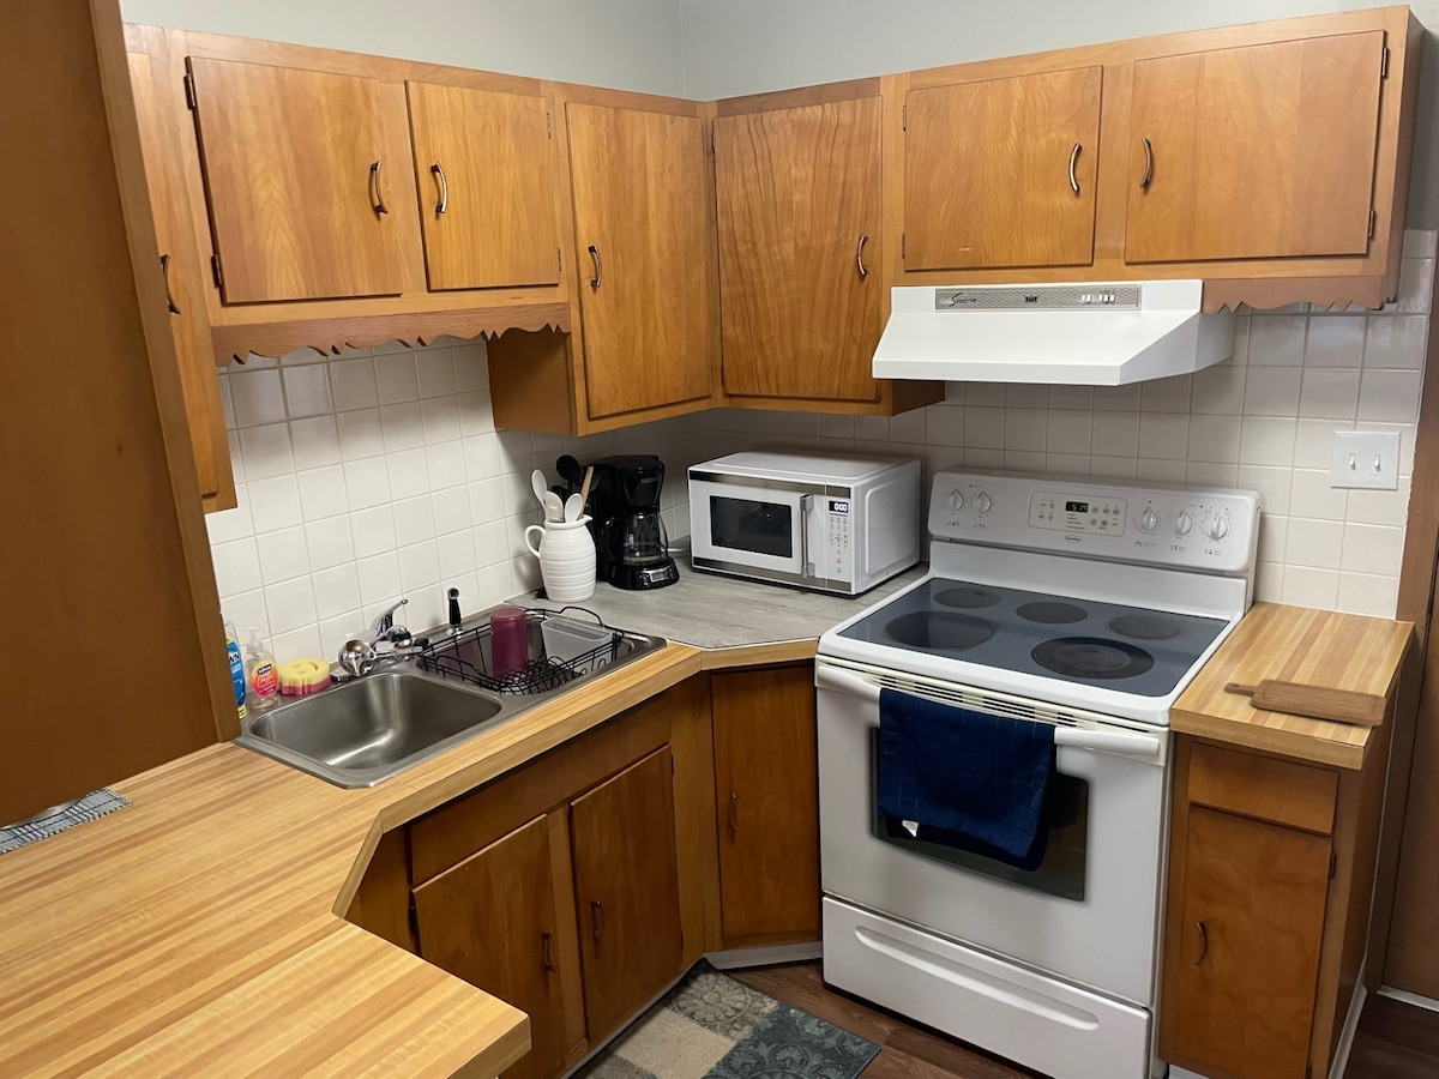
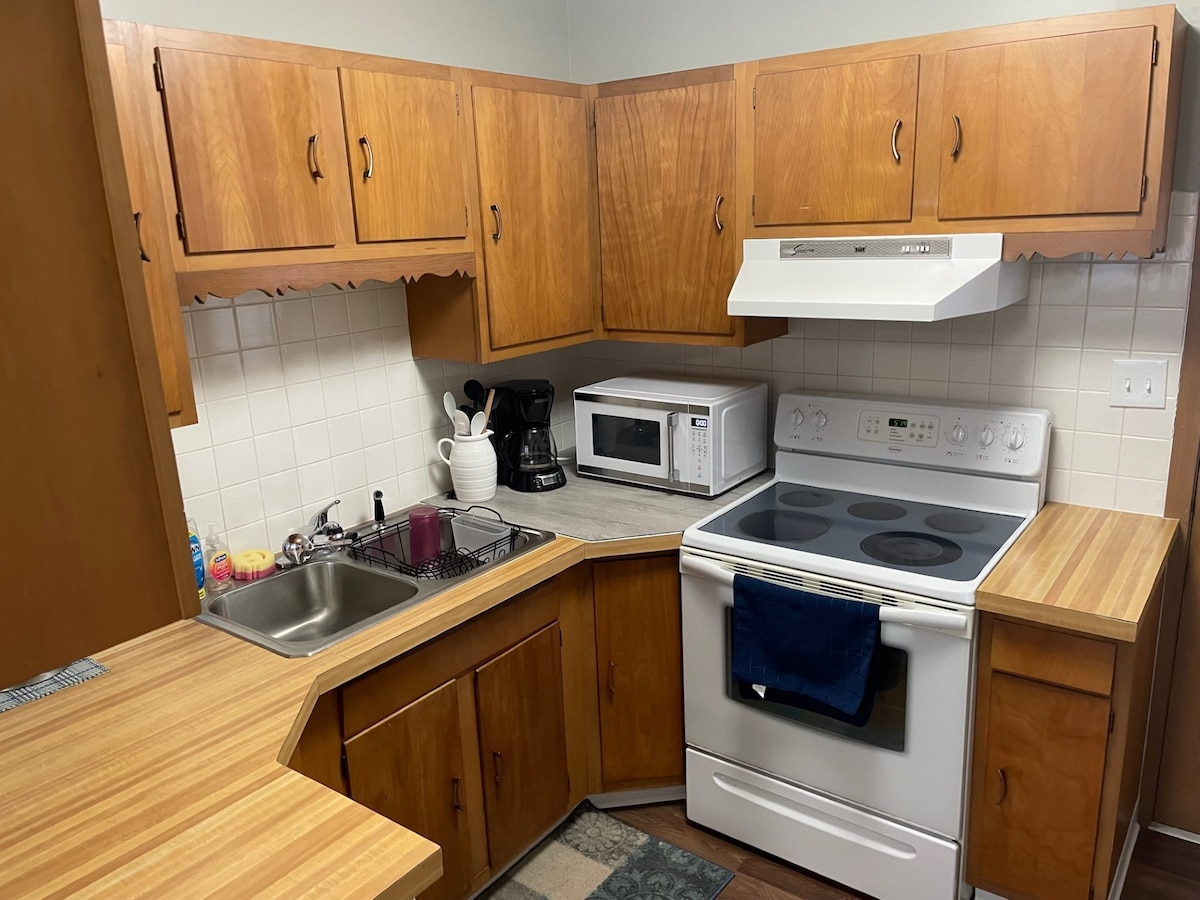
- chopping board (1301, 698)
